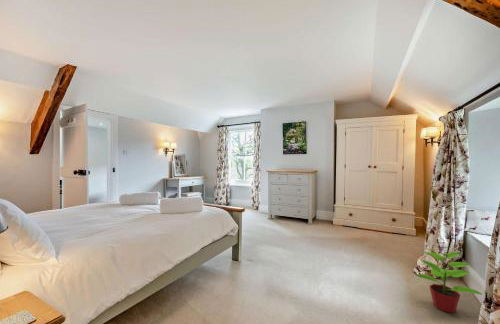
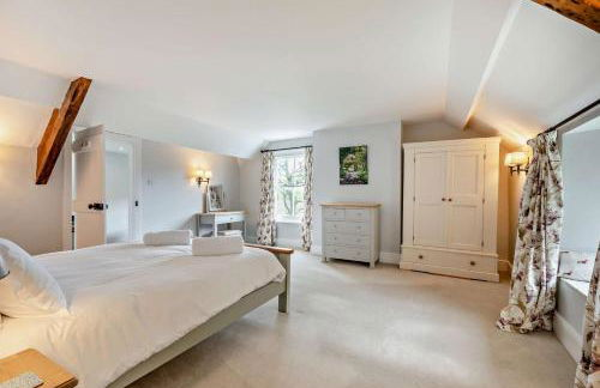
- potted plant (442, 277)
